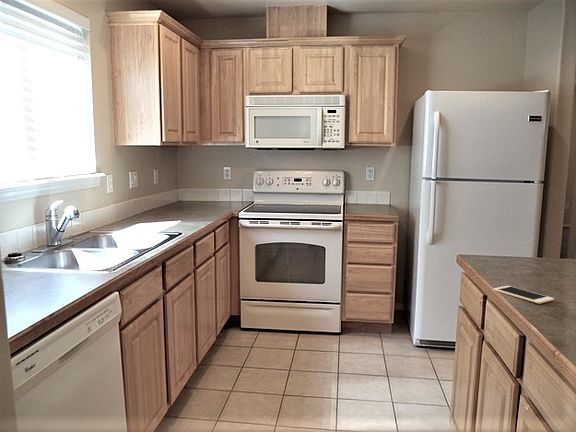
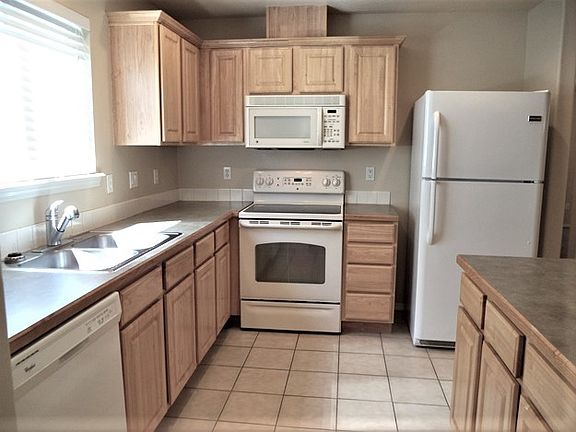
- cell phone (522, 294)
